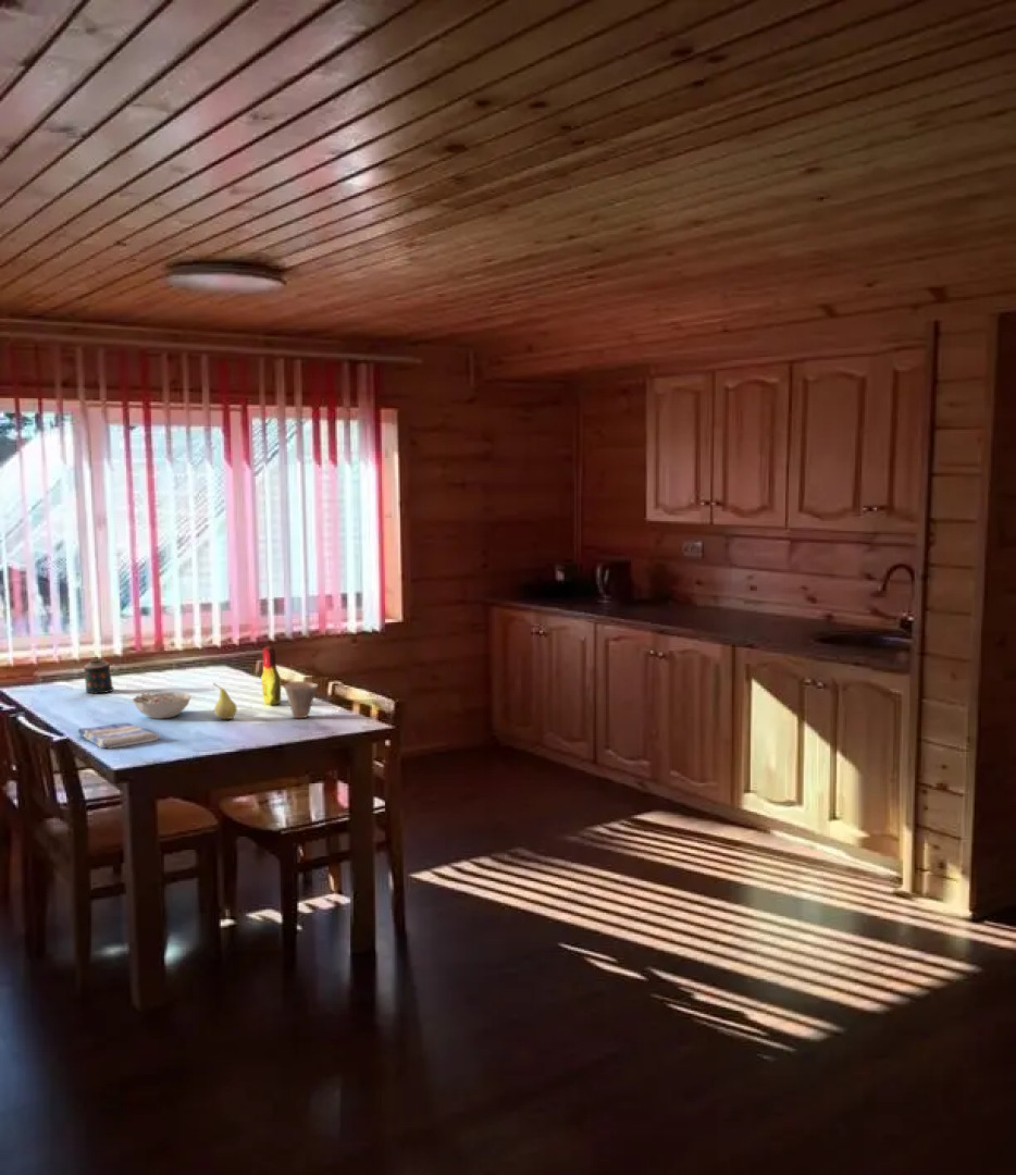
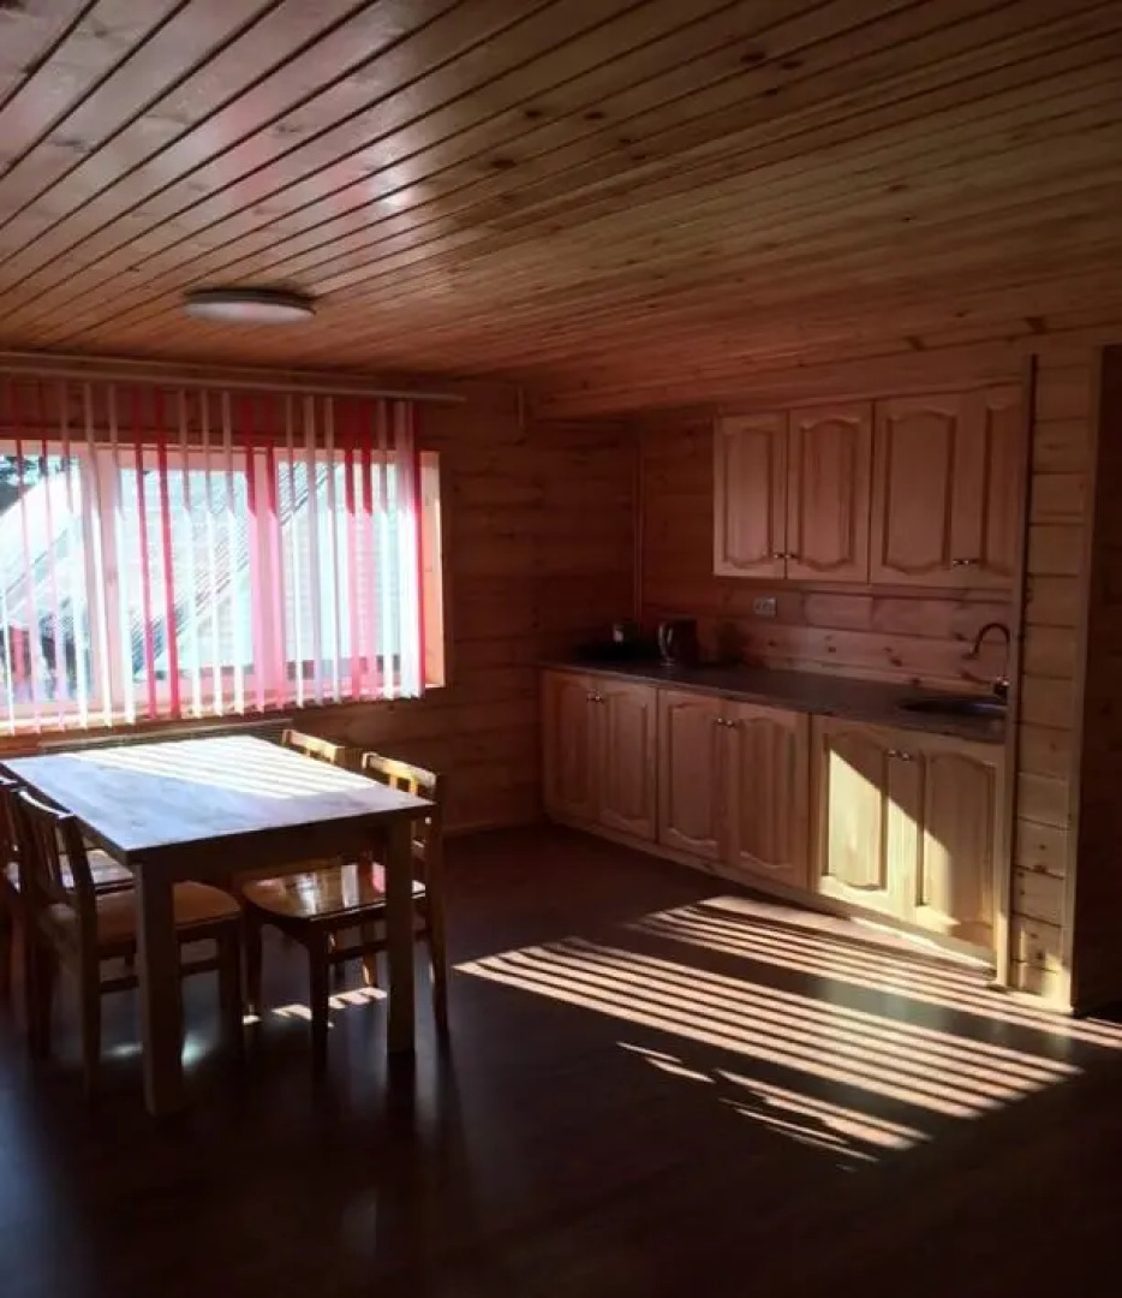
- bottle (270, 675)
- candle (97, 676)
- fruit (223, 701)
- dish towel (117, 733)
- bowl (162, 704)
- cup (301, 700)
